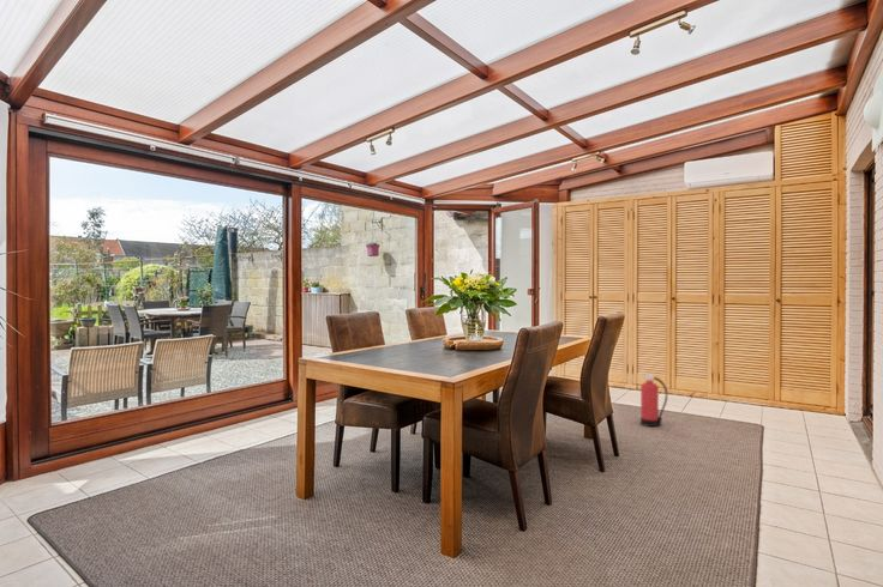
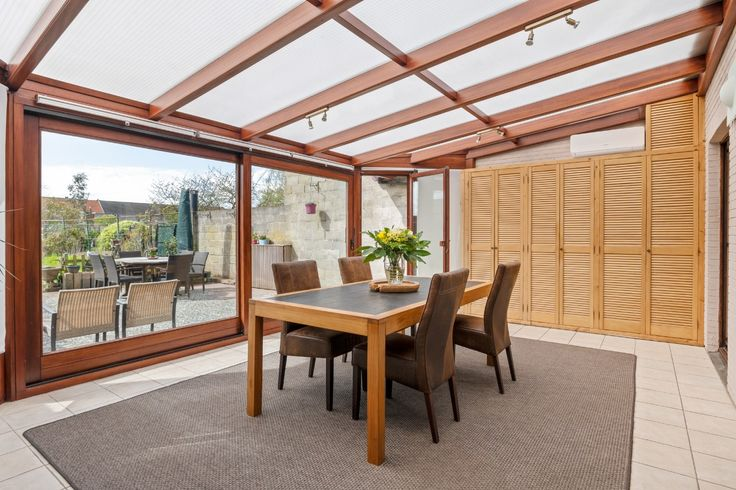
- fire extinguisher (651, 397)
